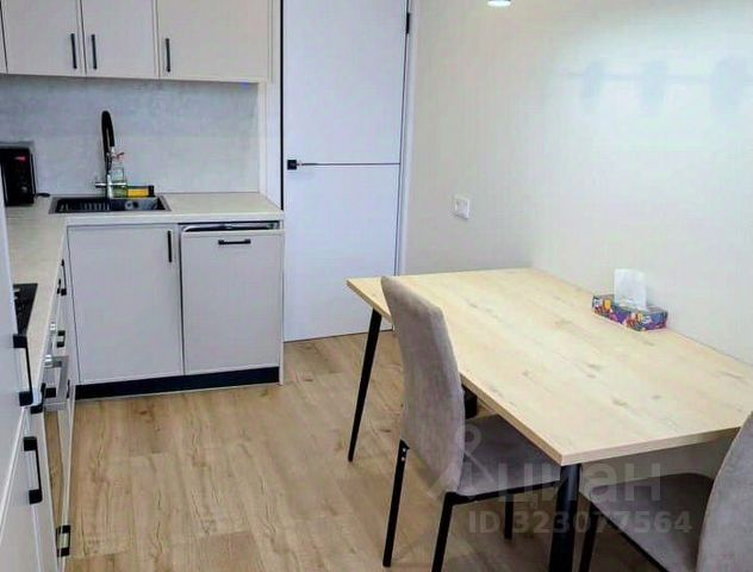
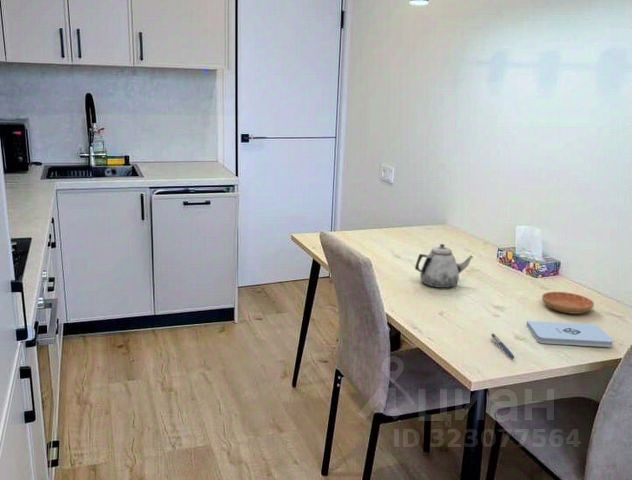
+ saucer (567, 303)
+ notepad (568, 333)
+ teapot (444, 263)
+ pen (501, 345)
